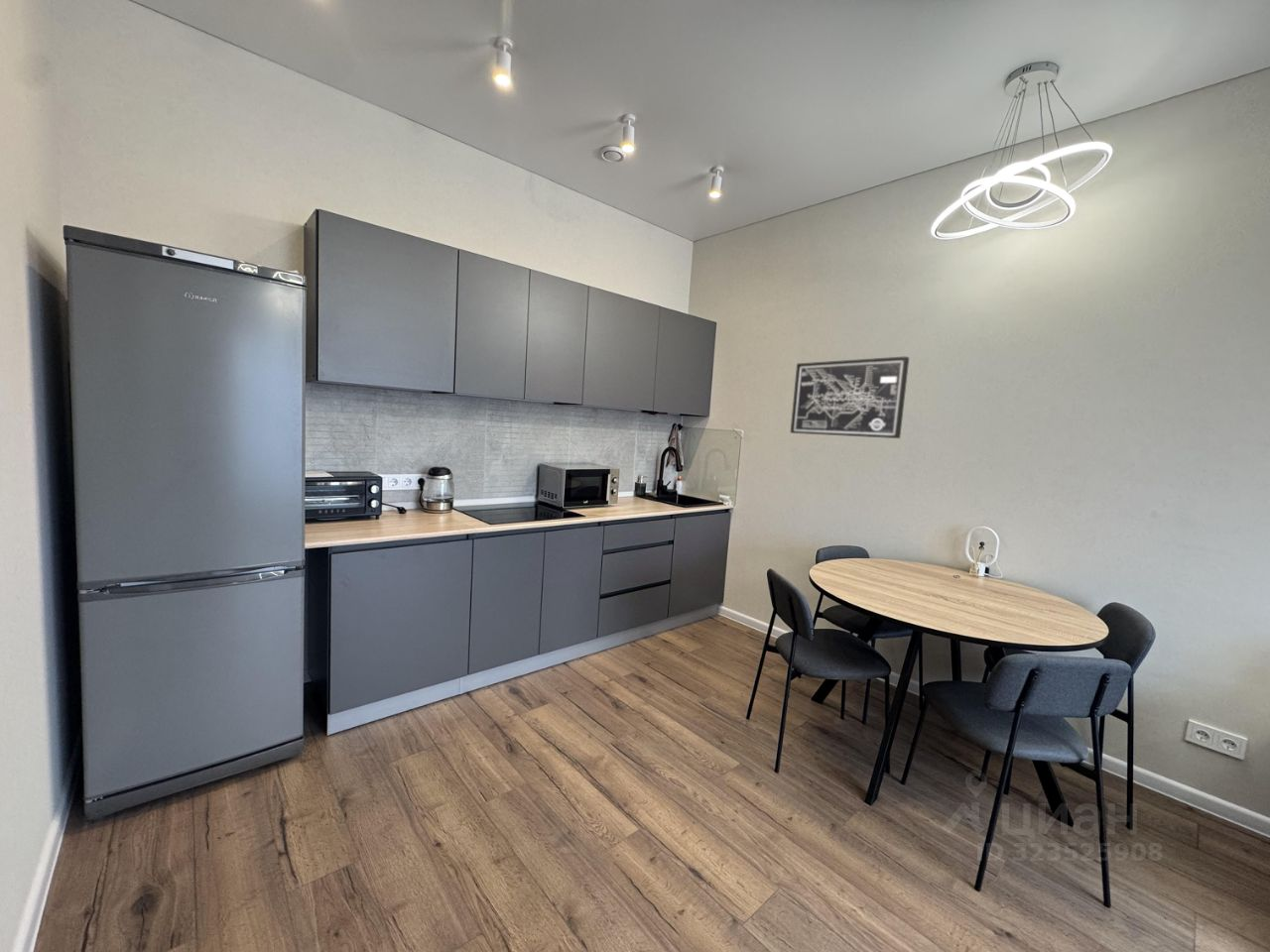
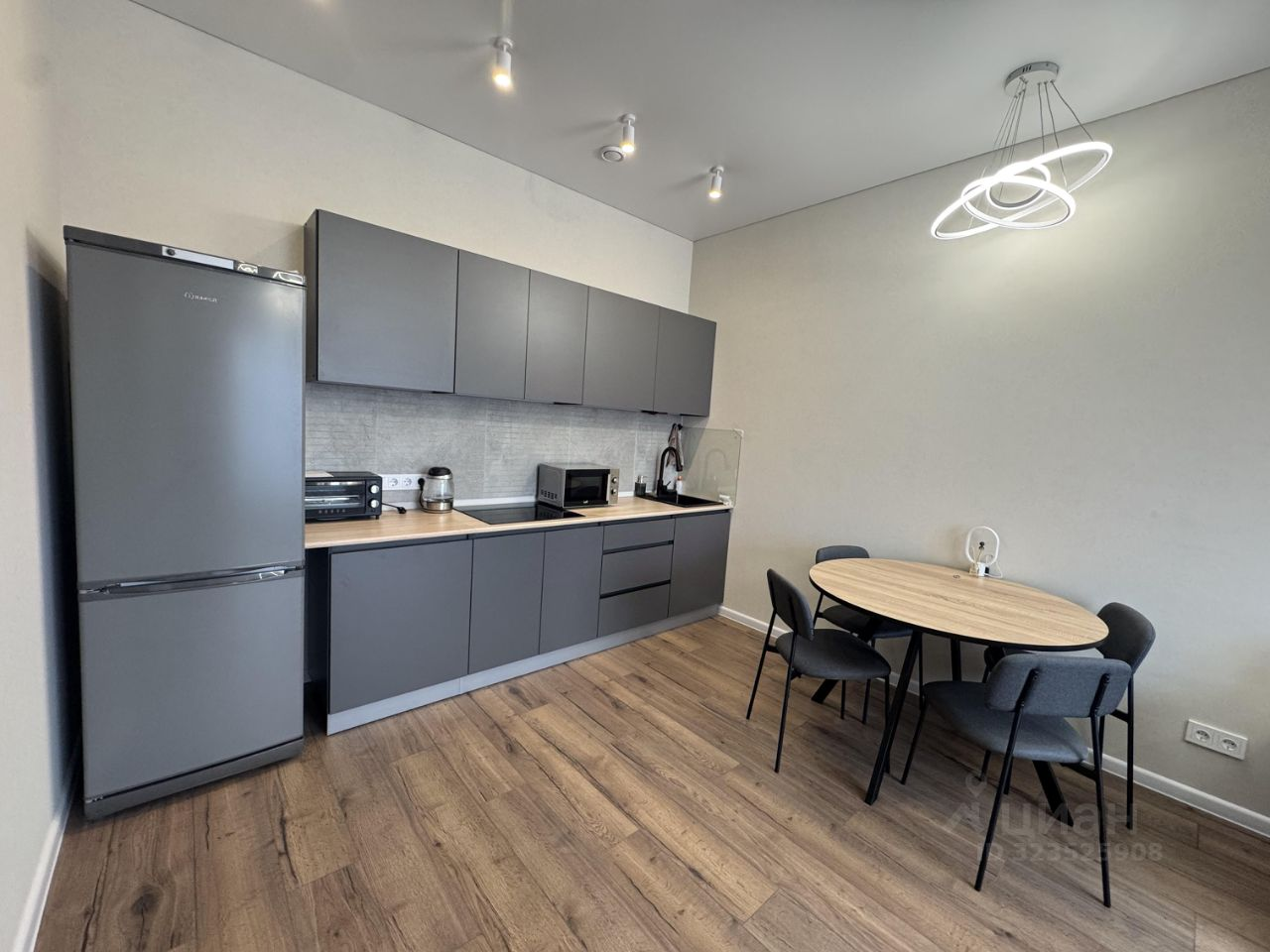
- wall art (844, 398)
